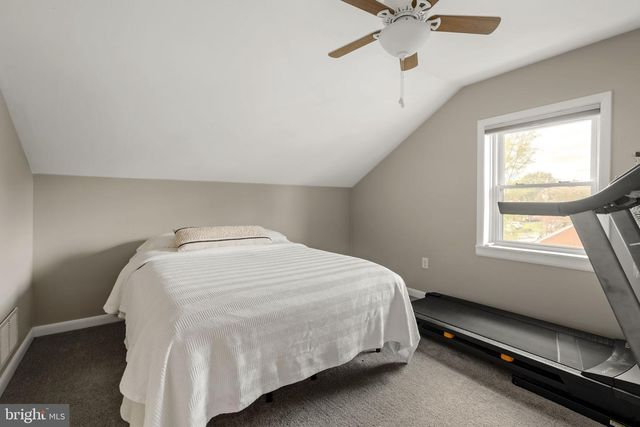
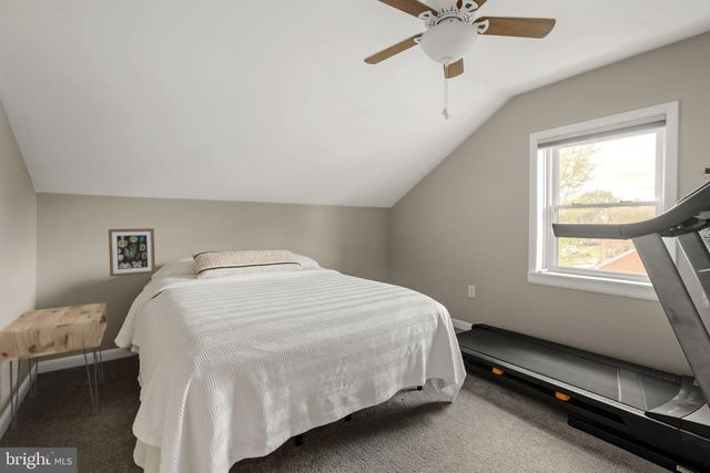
+ wall art (132, 251)
+ nightstand (58, 352)
